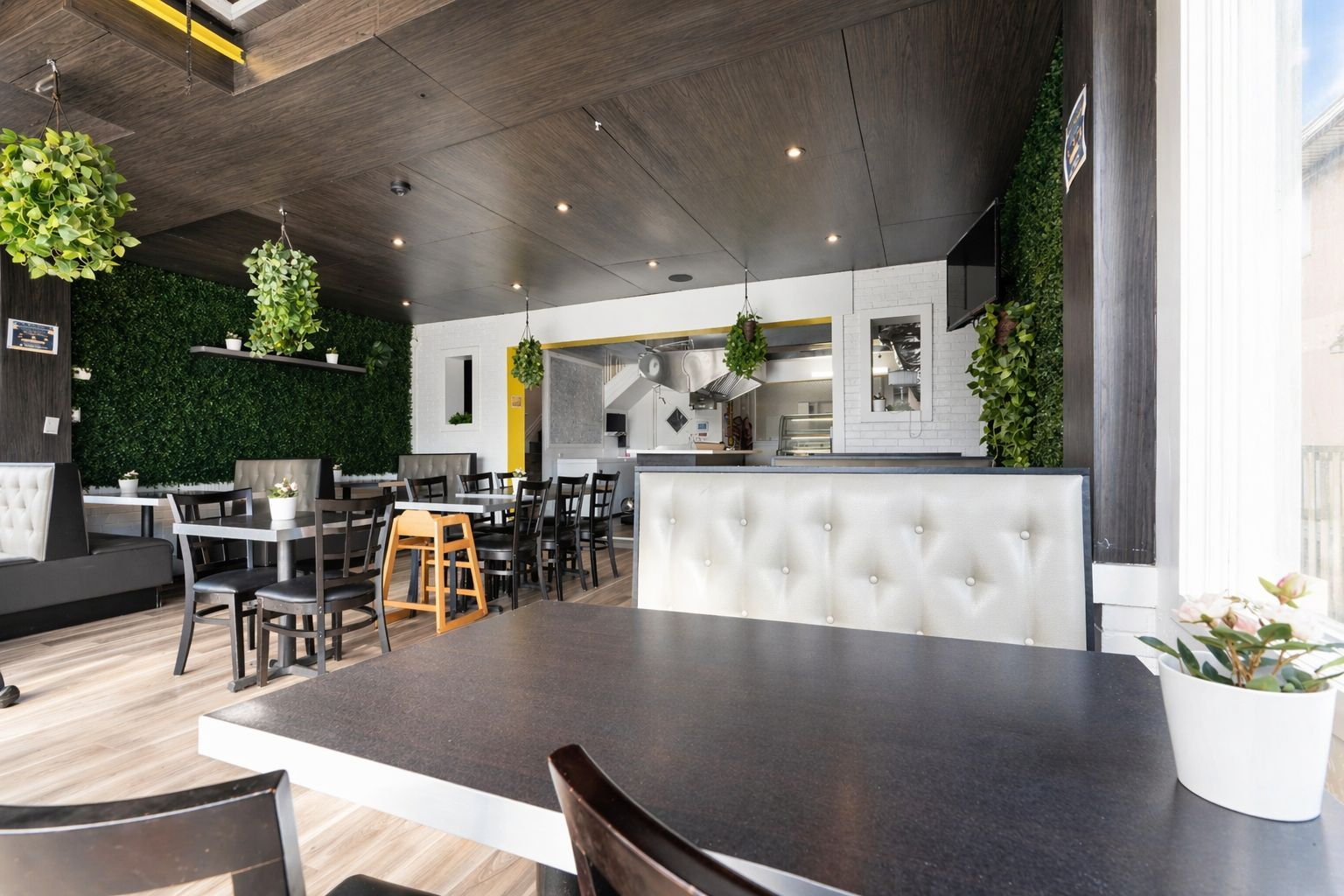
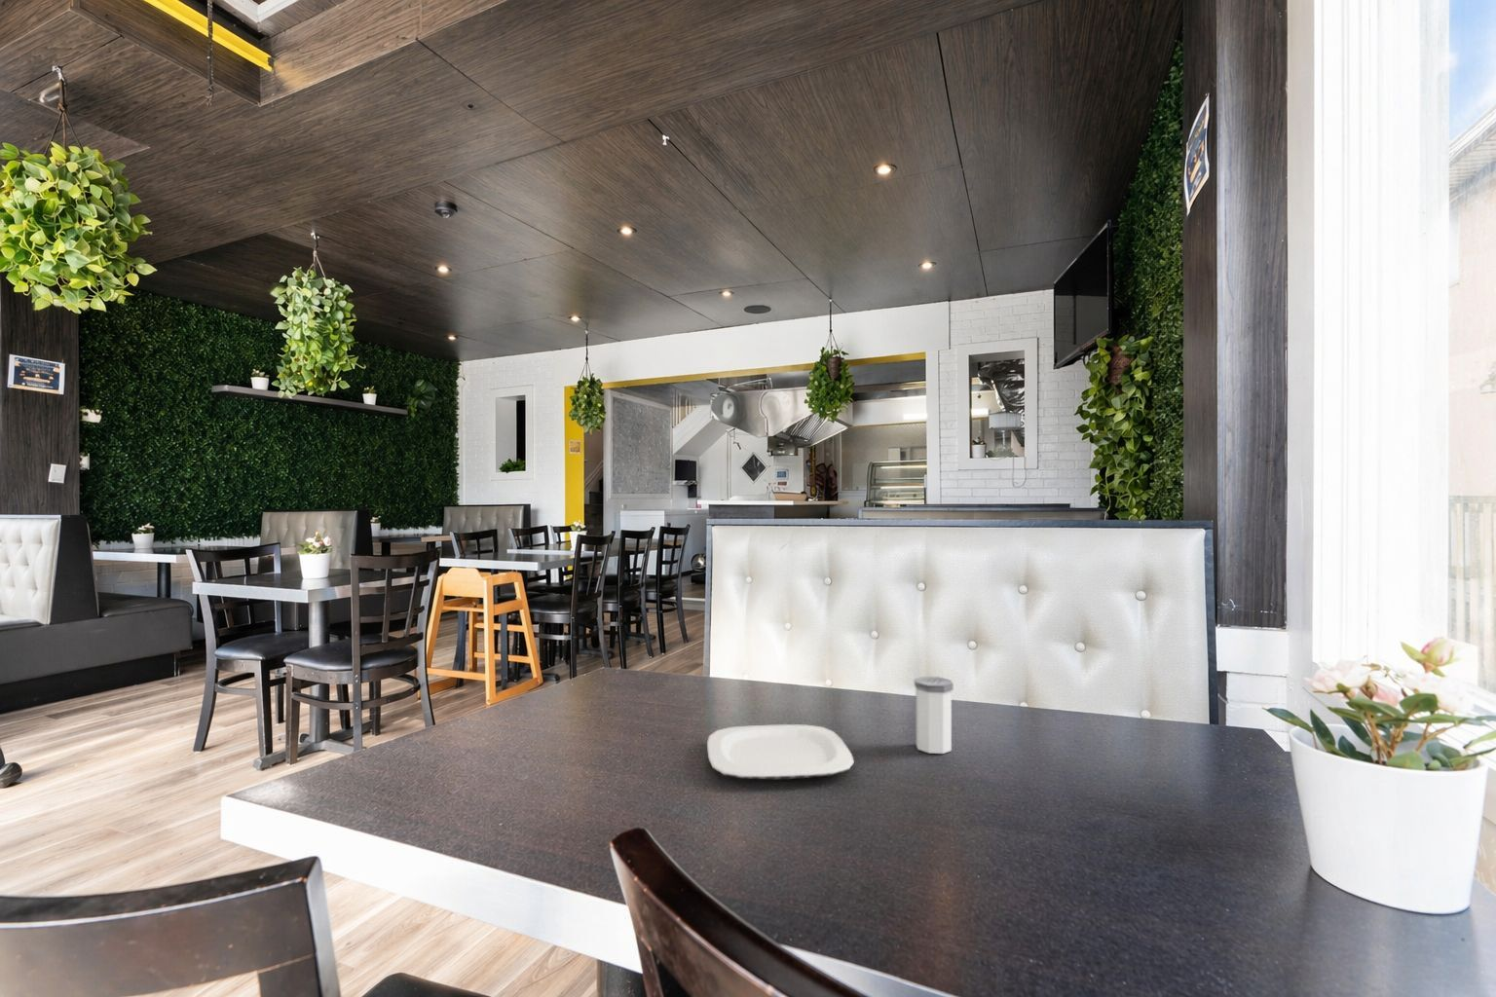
+ plate (777, 752)
+ salt shaker (933, 713)
